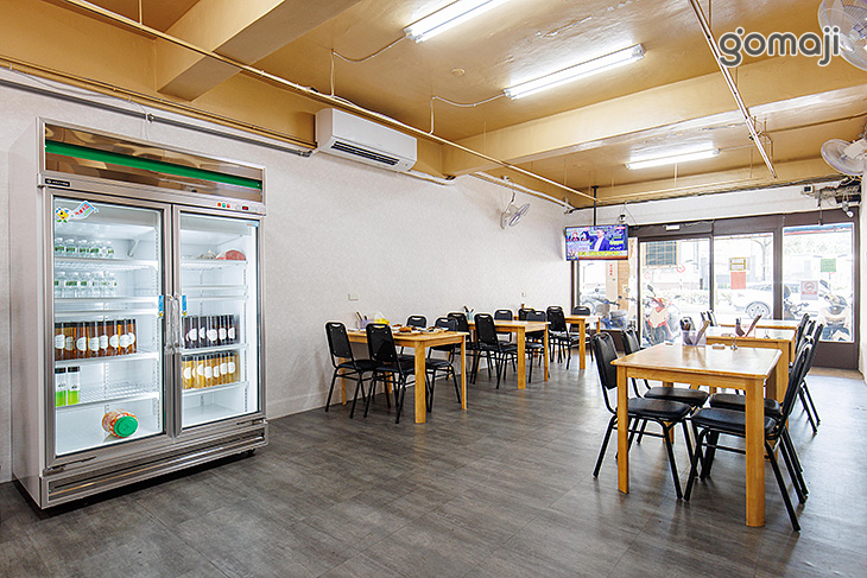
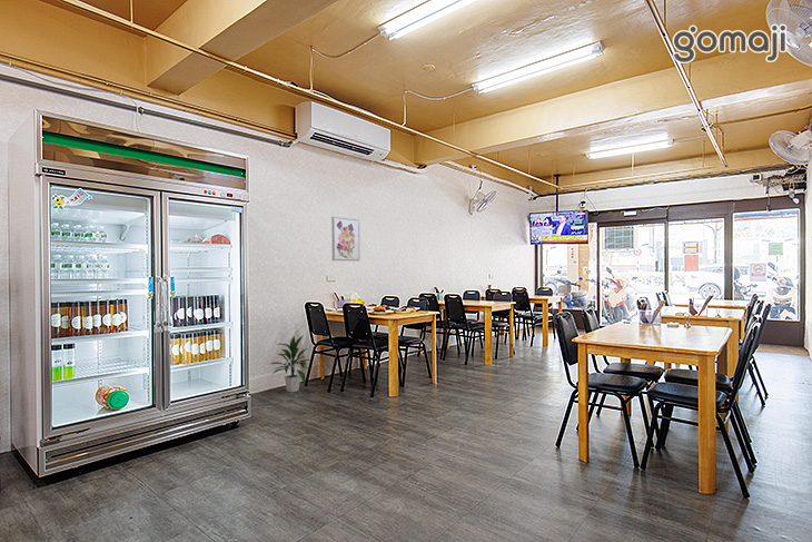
+ indoor plant (293, 363)
+ wall art (346, 239)
